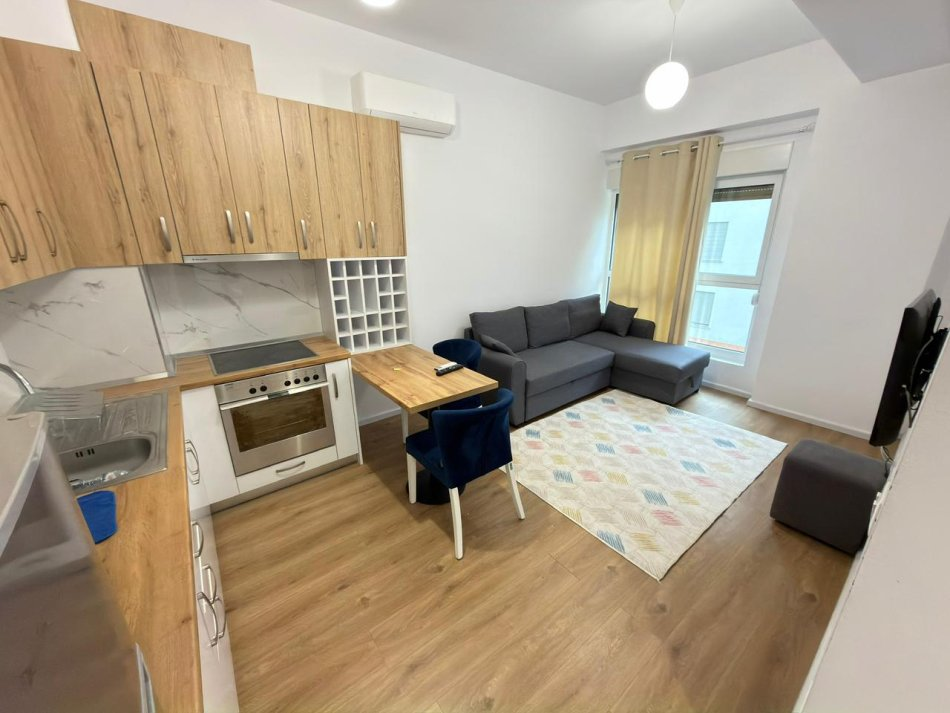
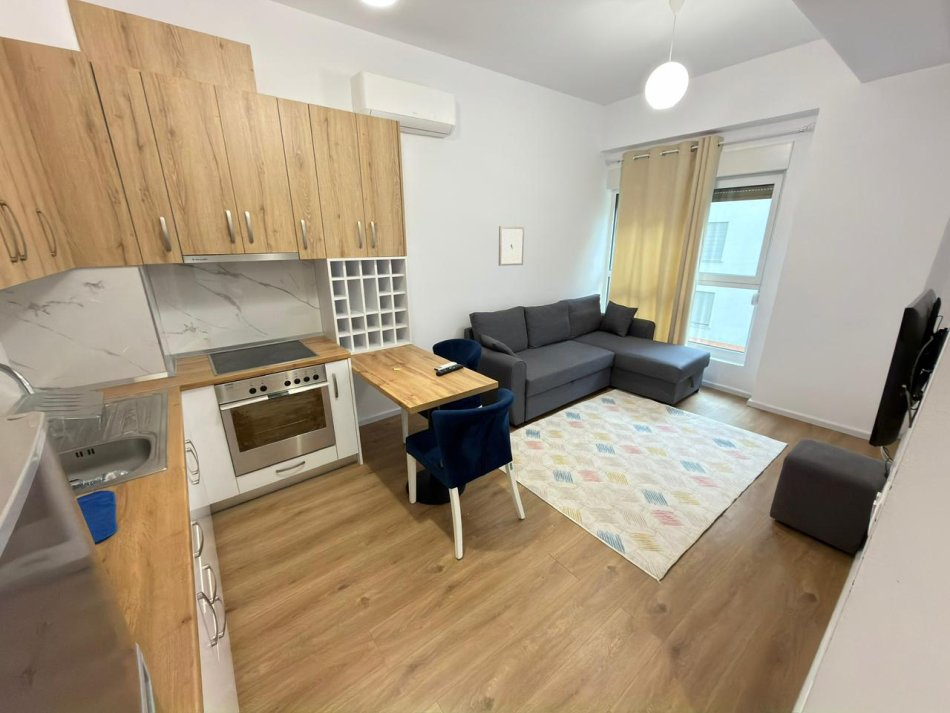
+ wall art (511, 246)
